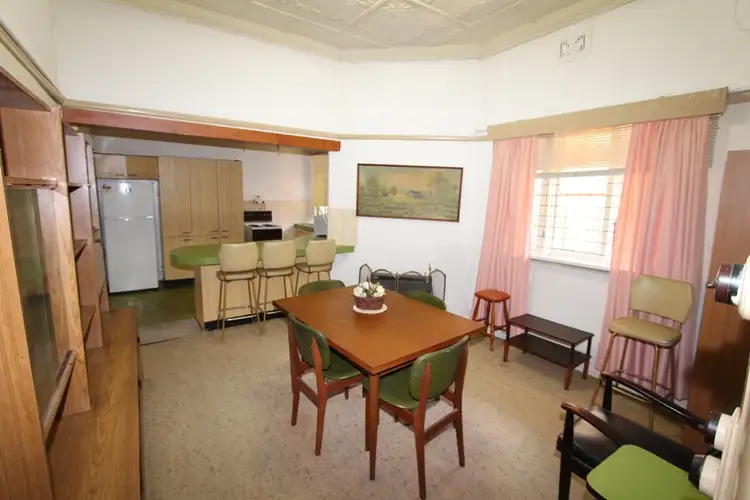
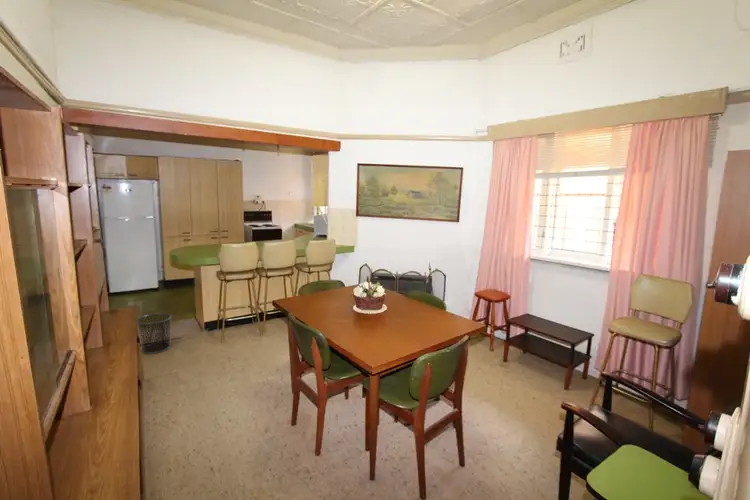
+ waste bin (155, 332)
